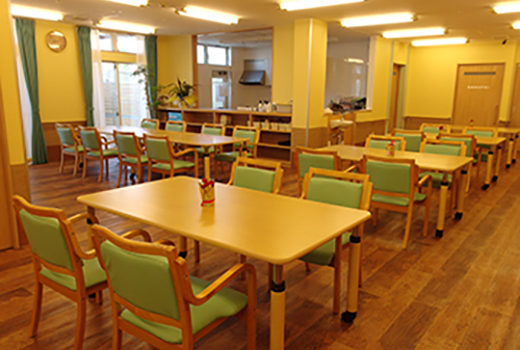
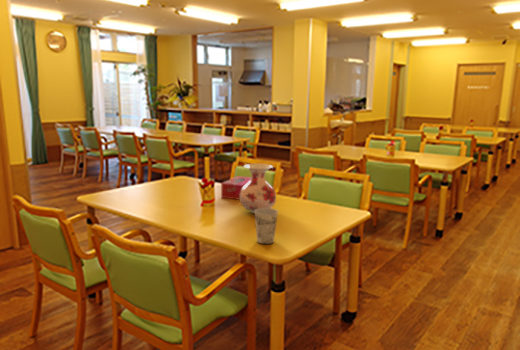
+ tissue box (239, 187)
+ vase (257, 189)
+ cup (265, 226)
